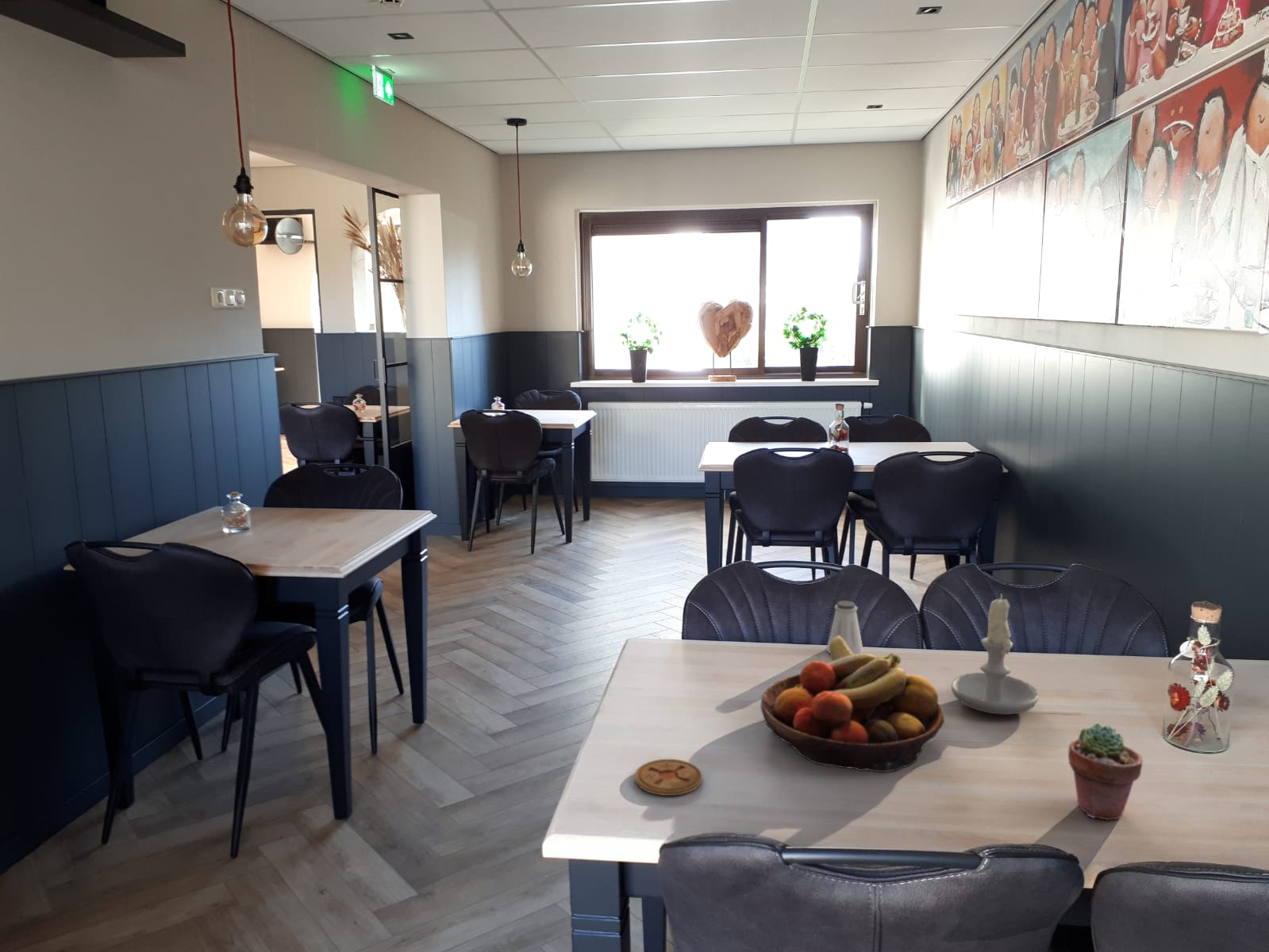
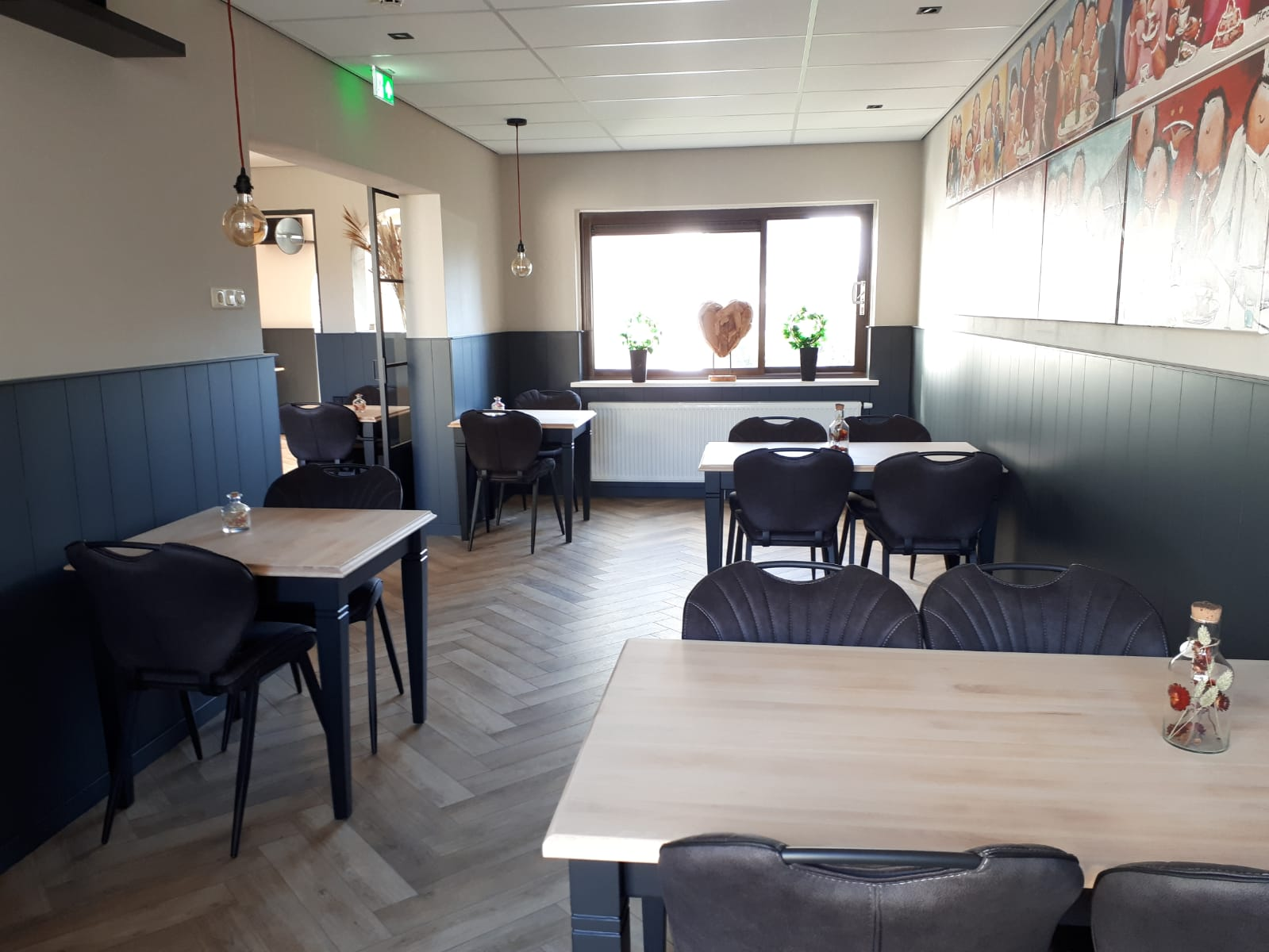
- saltshaker (845, 627)
- candle (996, 650)
- coaster (668, 777)
- fruit bowl (848, 697)
- potted succulent (1103, 768)
